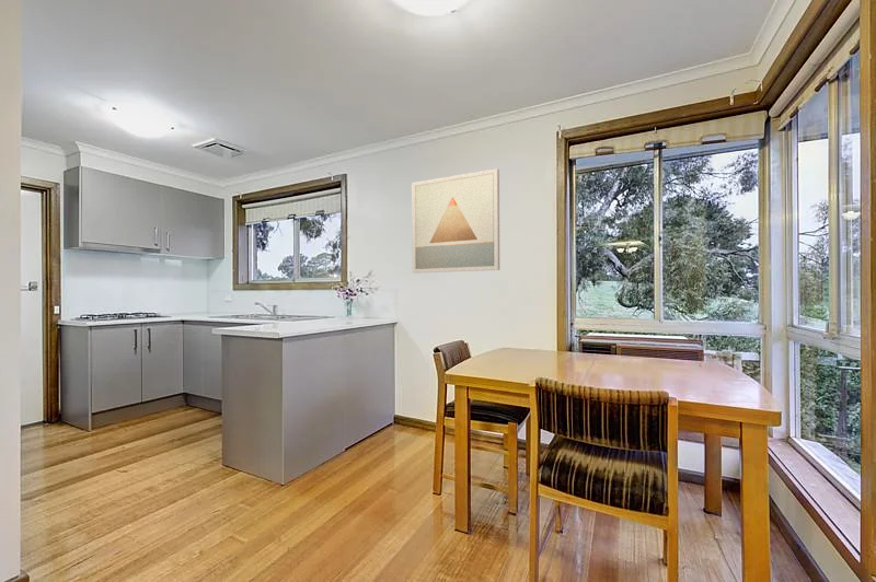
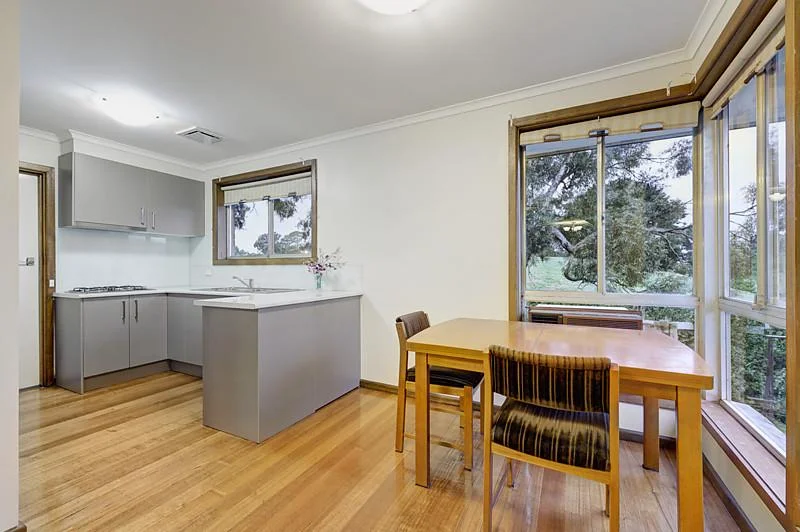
- wall art (453, 223)
